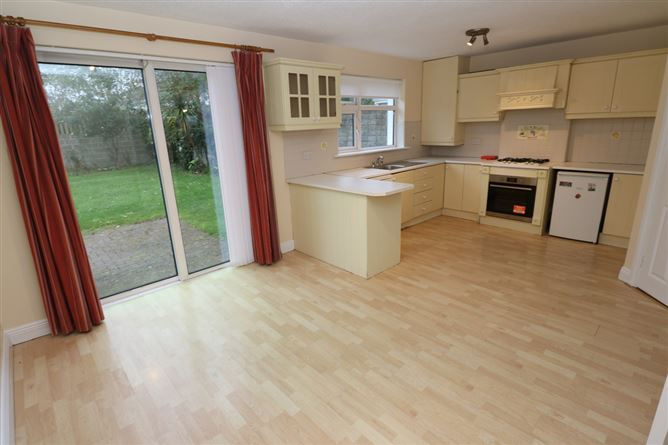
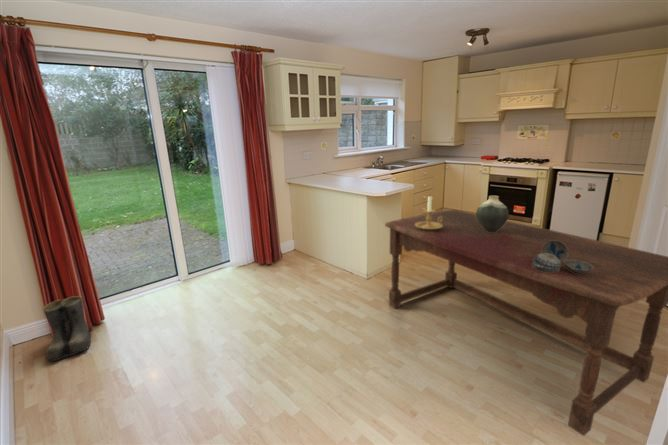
+ candle holder (429, 211)
+ boots (65, 326)
+ decorative bowl (558, 256)
+ dining table (502, 281)
+ vase (492, 213)
